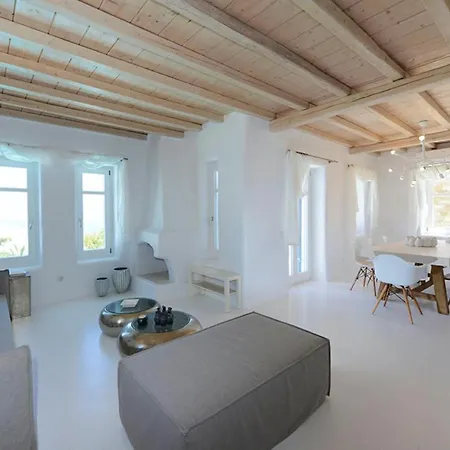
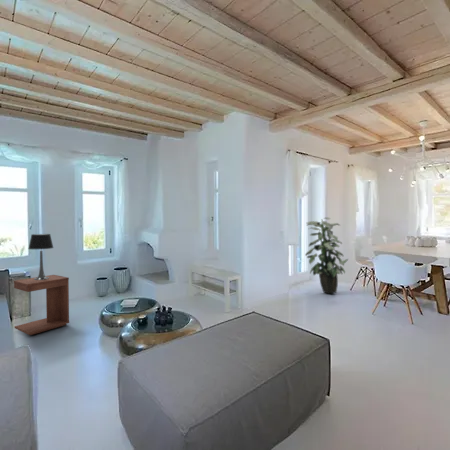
+ side table (46, 303)
+ table lamp (41, 256)
+ indoor plant (325, 255)
